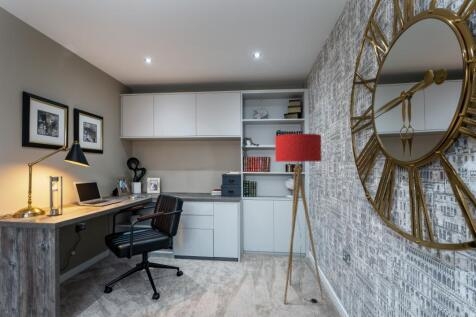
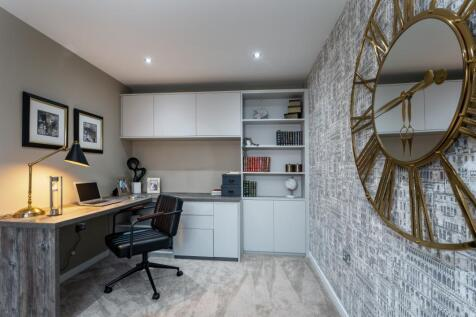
- floor lamp (297, 217)
